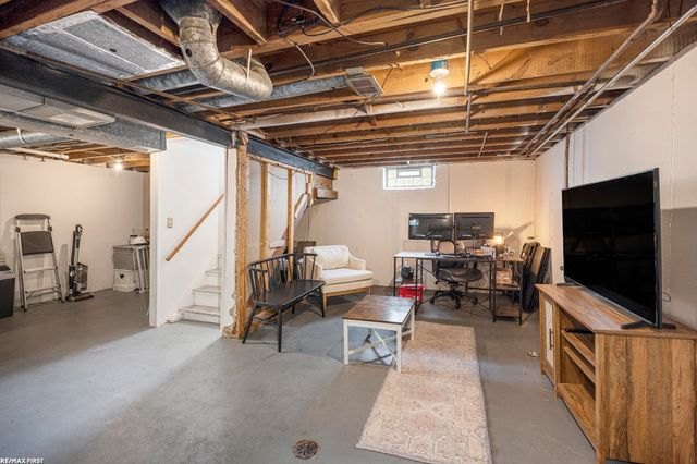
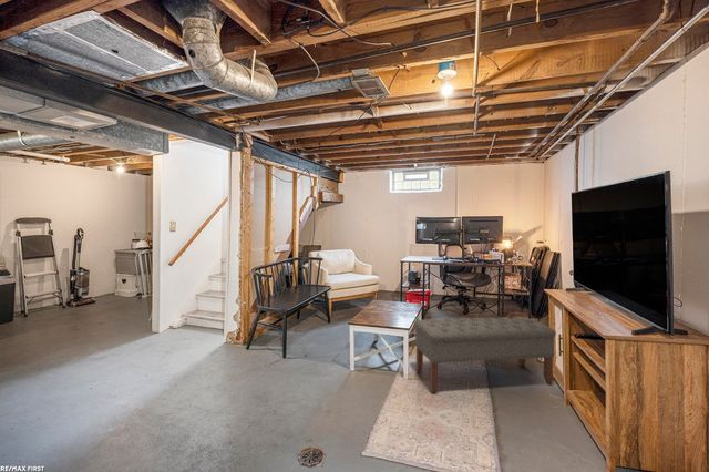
+ bench (481, 350)
